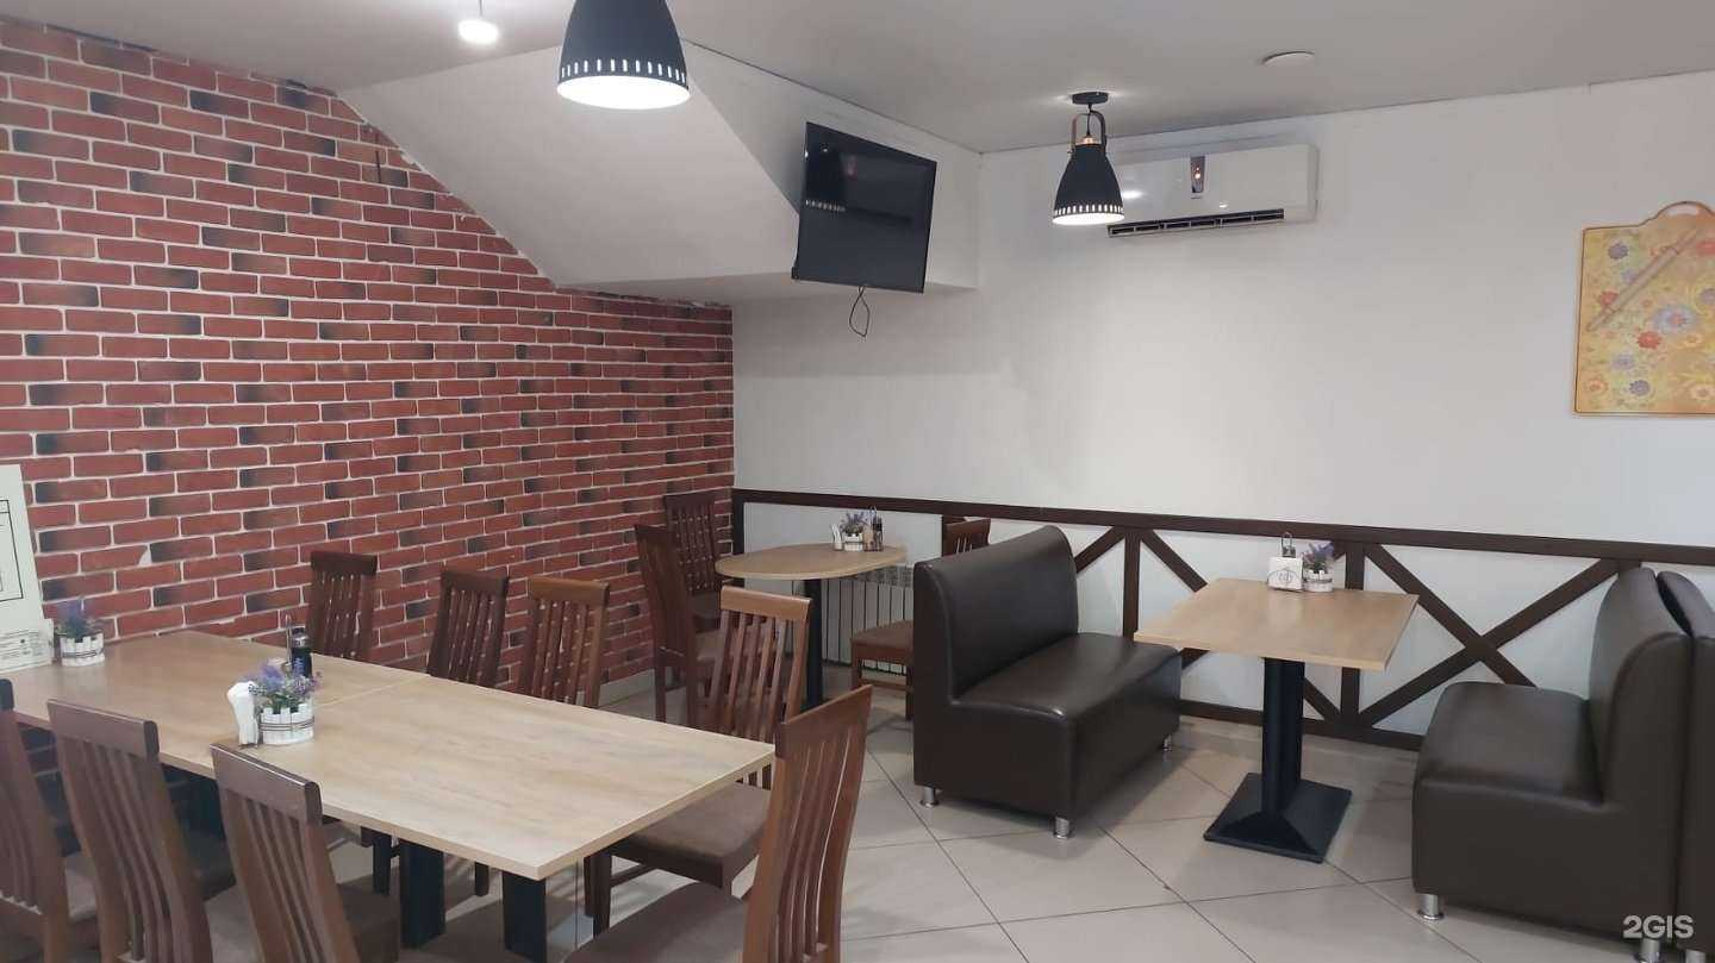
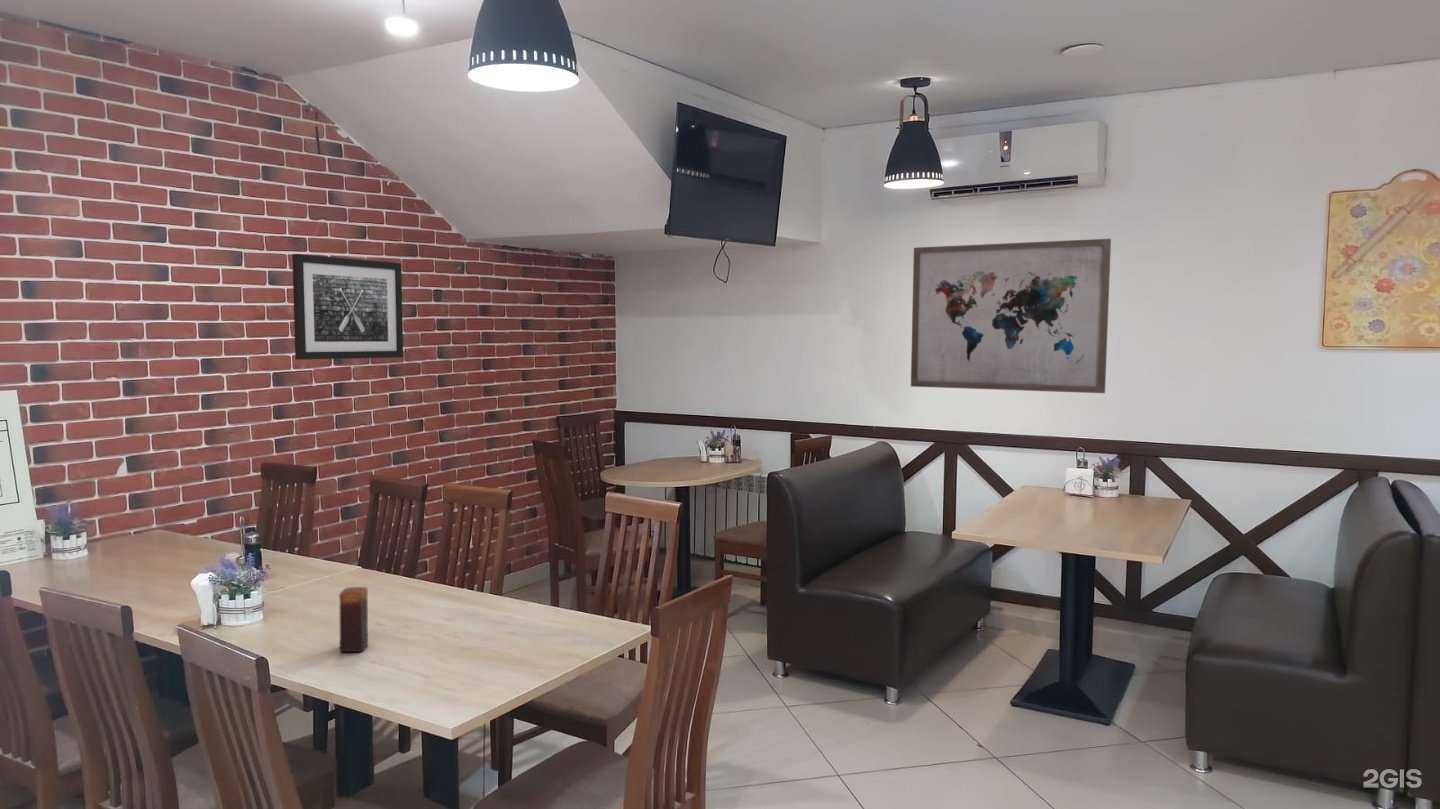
+ wall art (351, 308)
+ wall art (1005, 317)
+ candle (353, 618)
